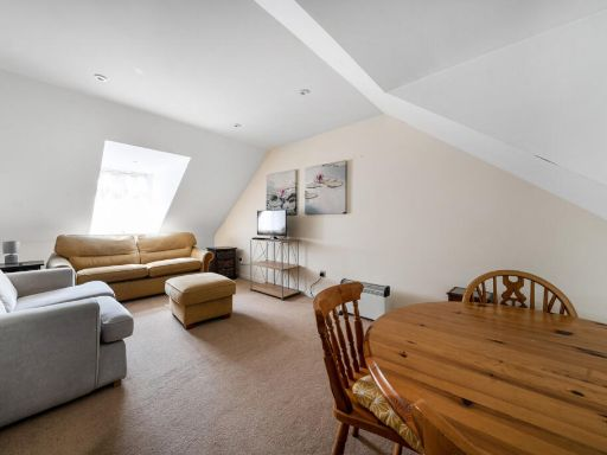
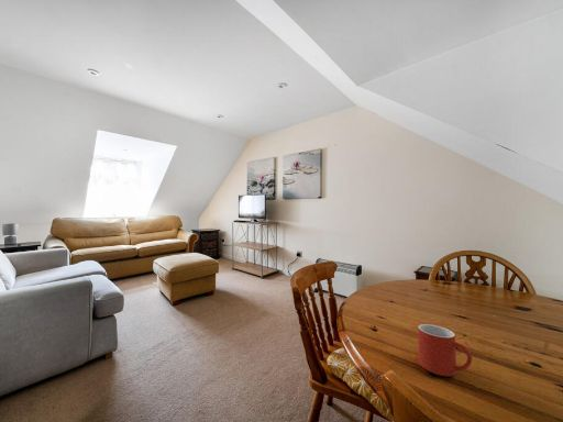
+ mug (444, 351)
